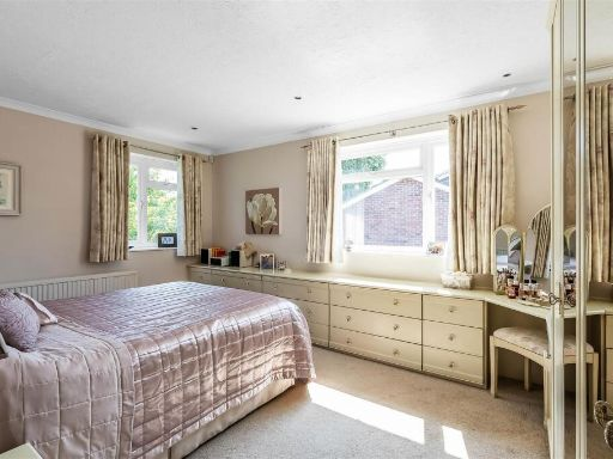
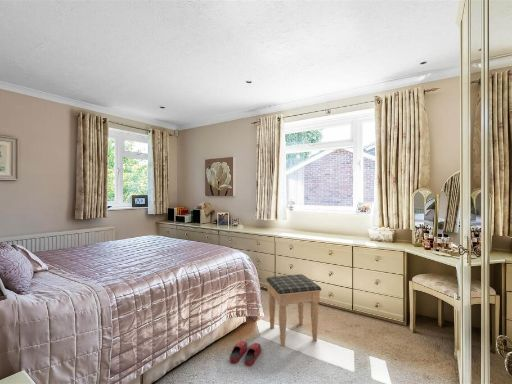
+ slippers (245, 349)
+ footstool (292, 303)
